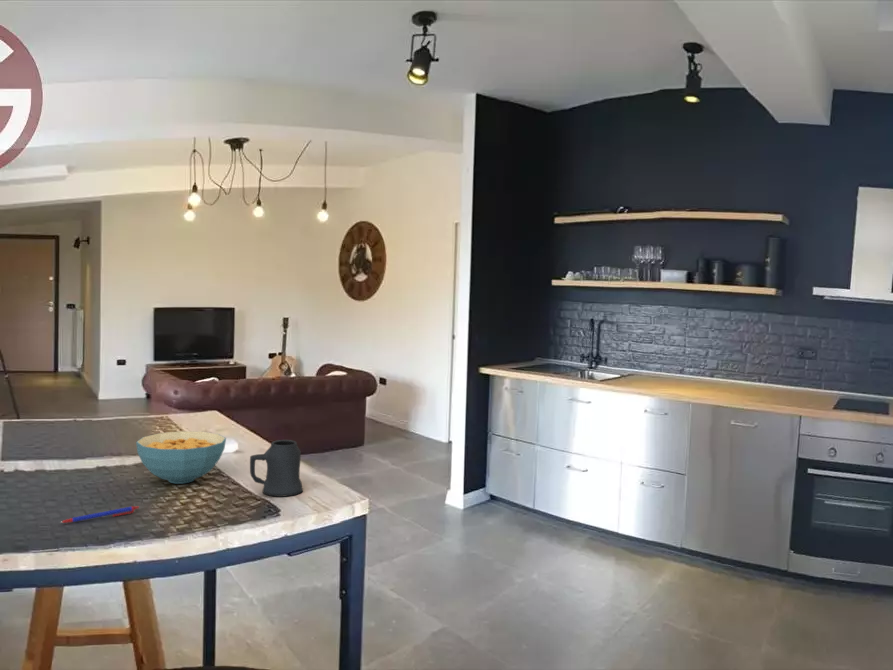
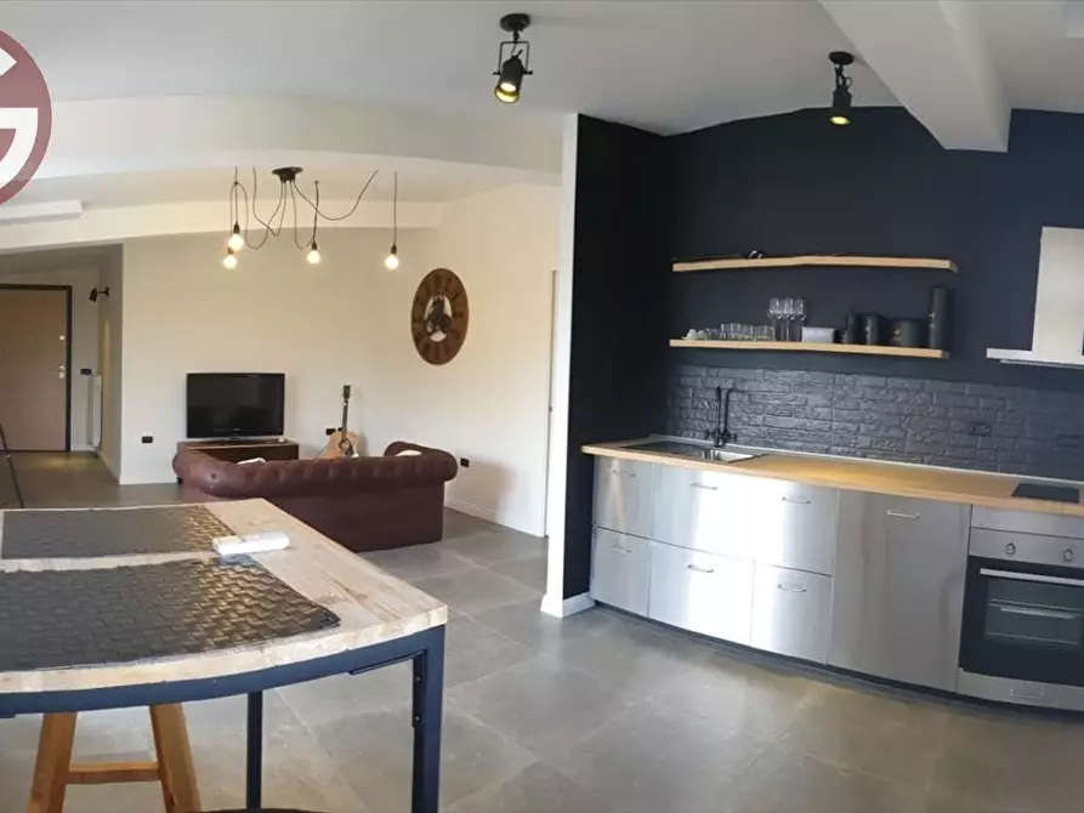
- pen (100, 514)
- mug (277, 467)
- cereal bowl (181, 460)
